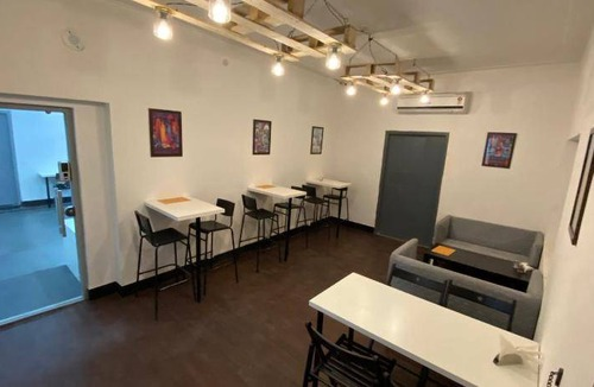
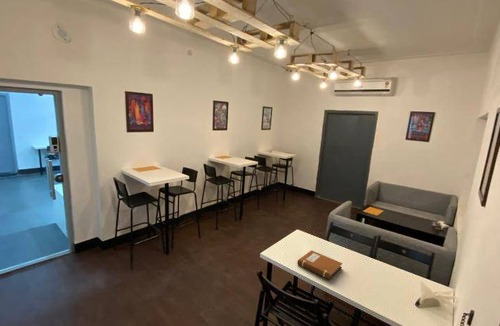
+ notebook (318, 263)
